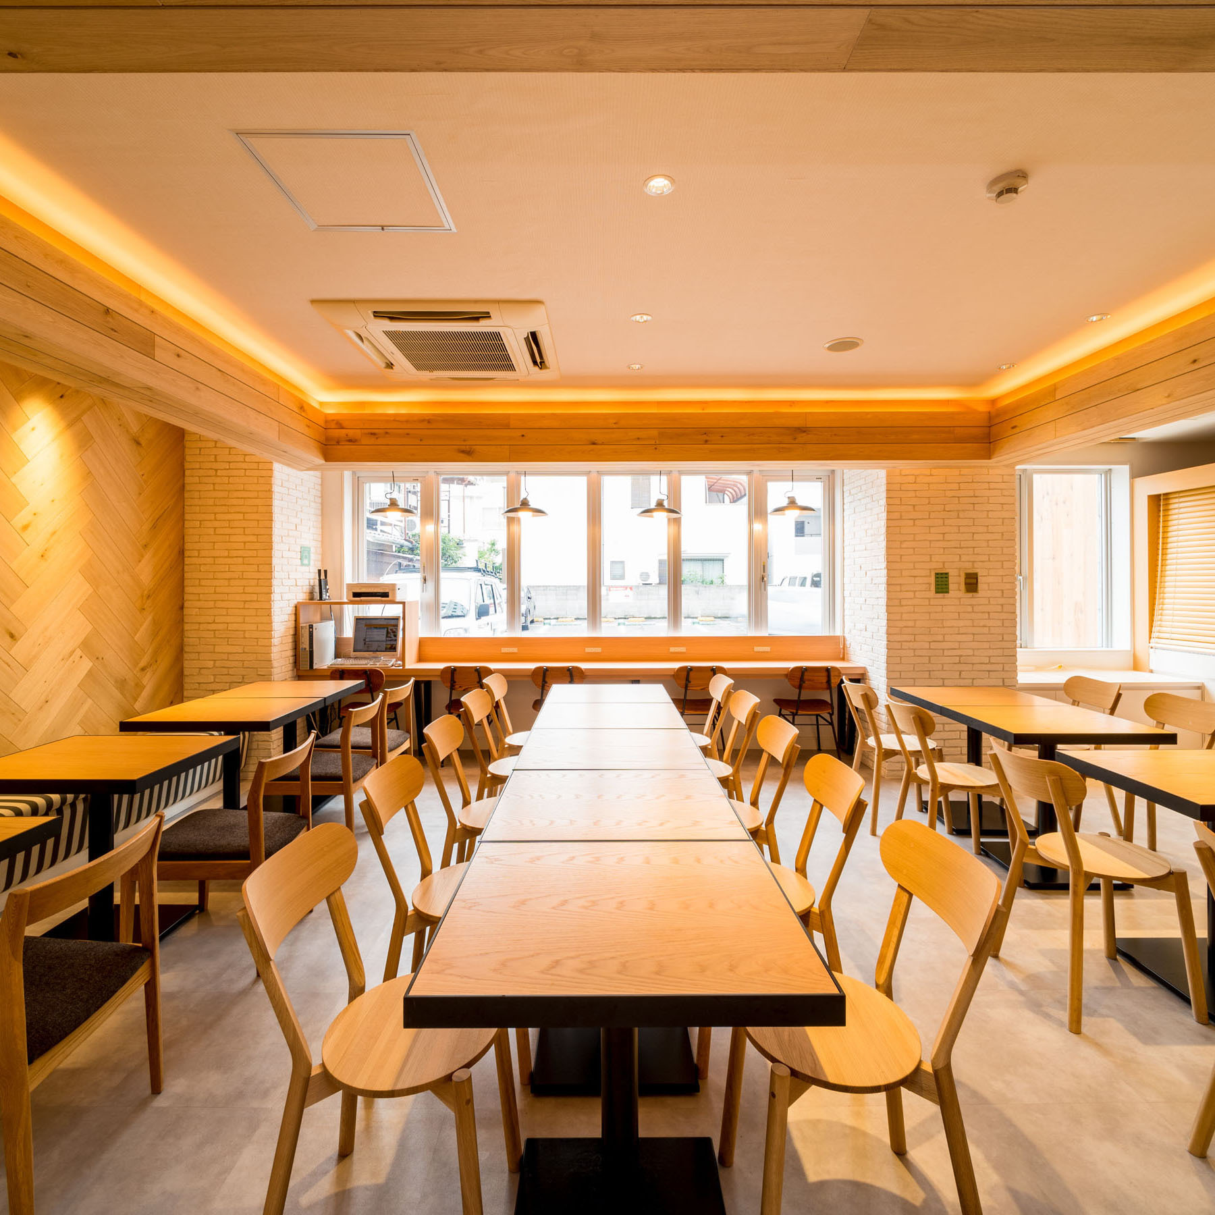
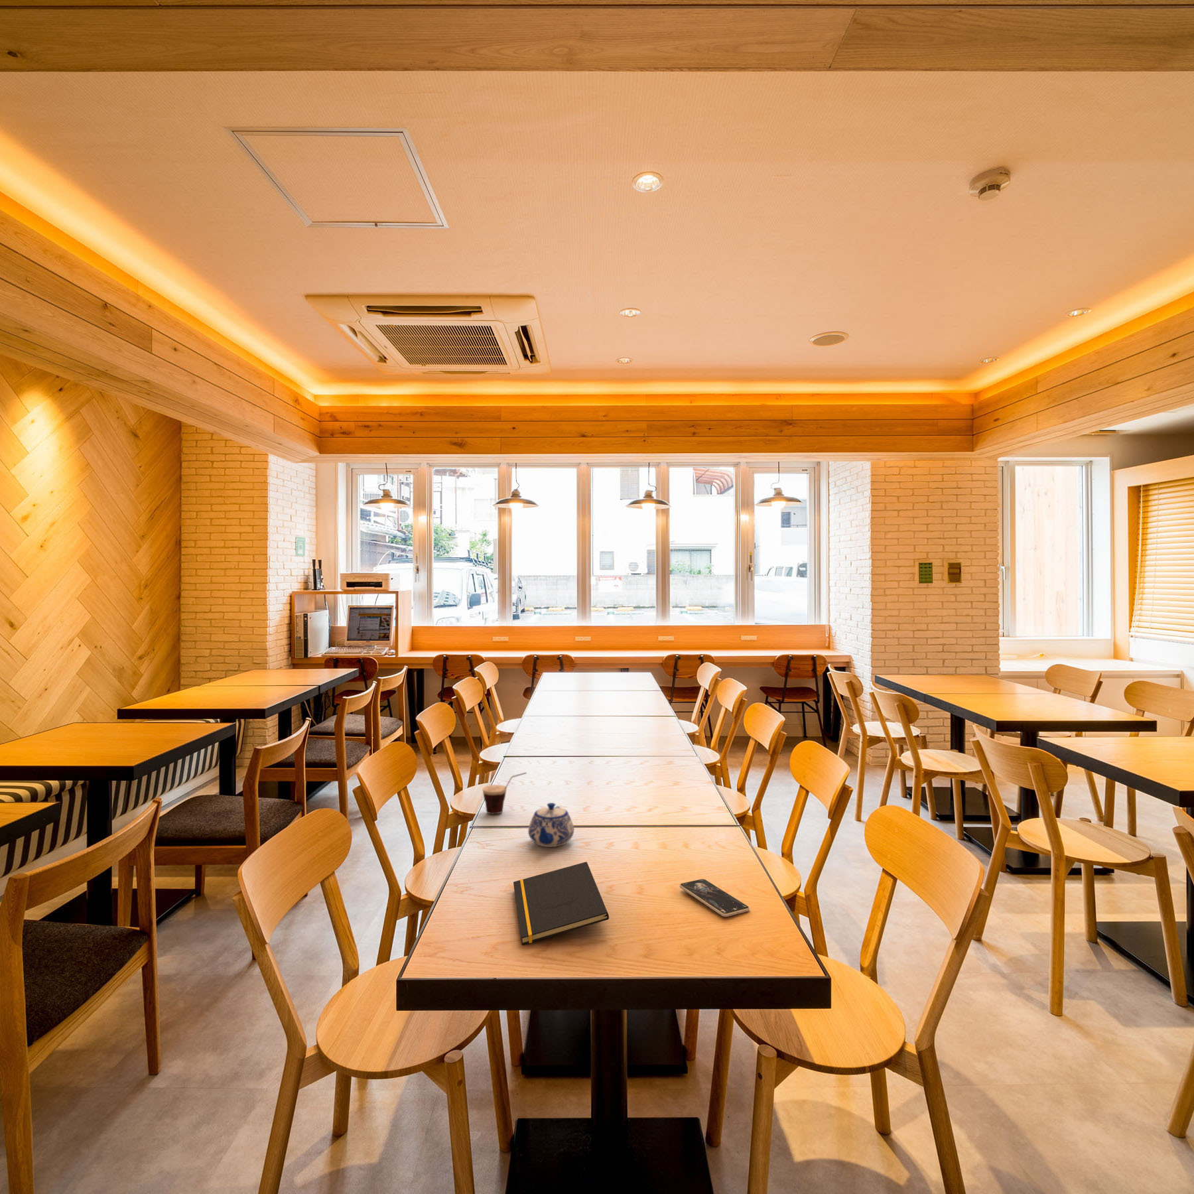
+ cup (504, 792)
+ smartphone (713, 897)
+ notepad (558, 899)
+ teapot (550, 823)
